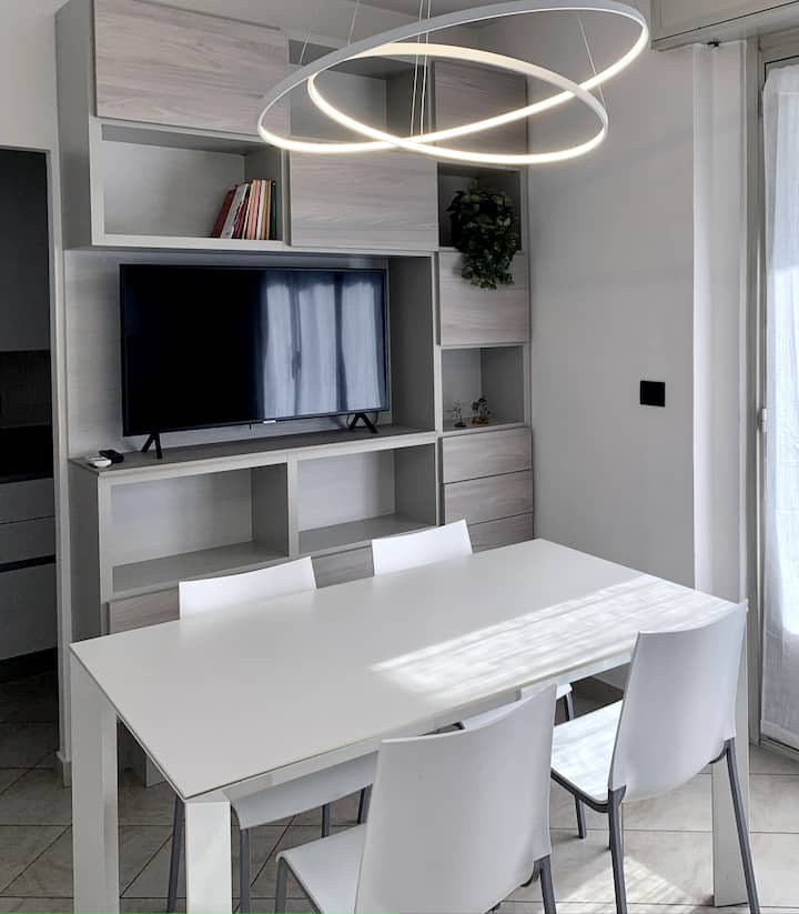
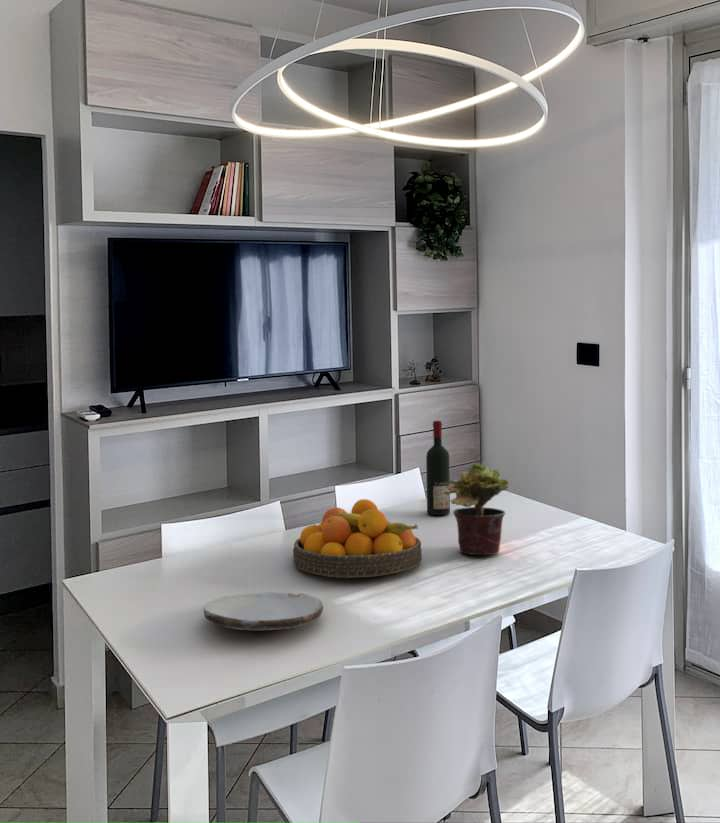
+ plate (264, 611)
+ fruit bowl (356, 533)
+ alcohol (437, 467)
+ potted plant (477, 506)
